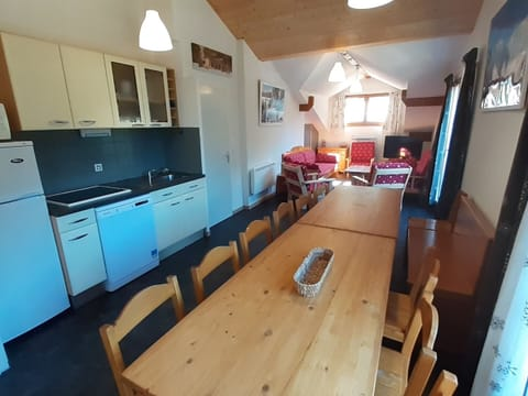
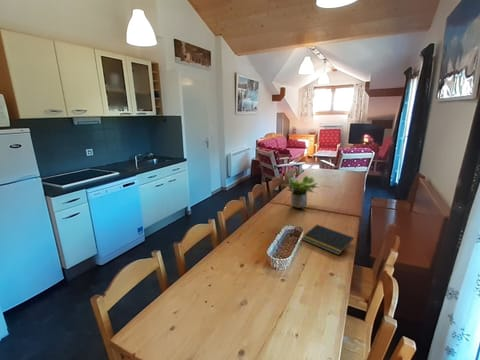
+ potted plant (300, 191)
+ notepad (326, 238)
